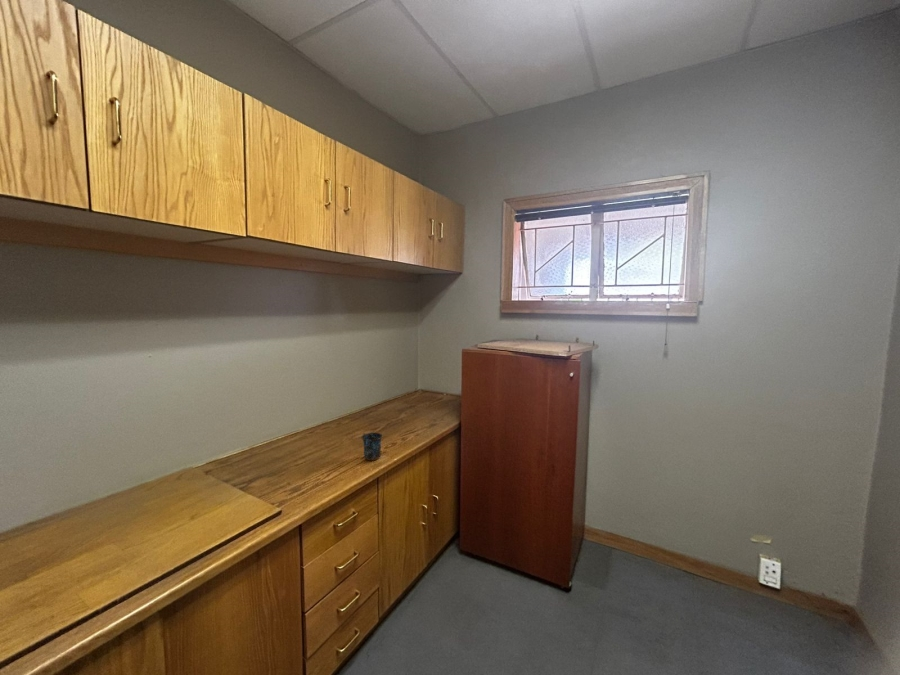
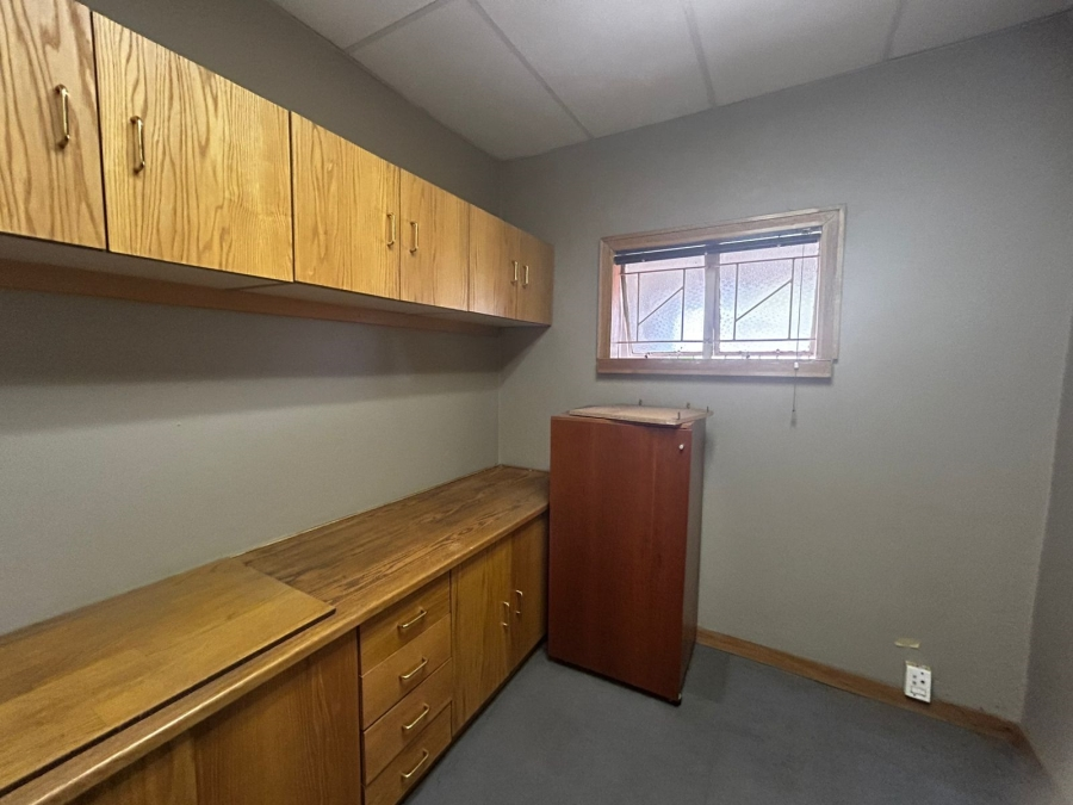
- mug (369, 447)
